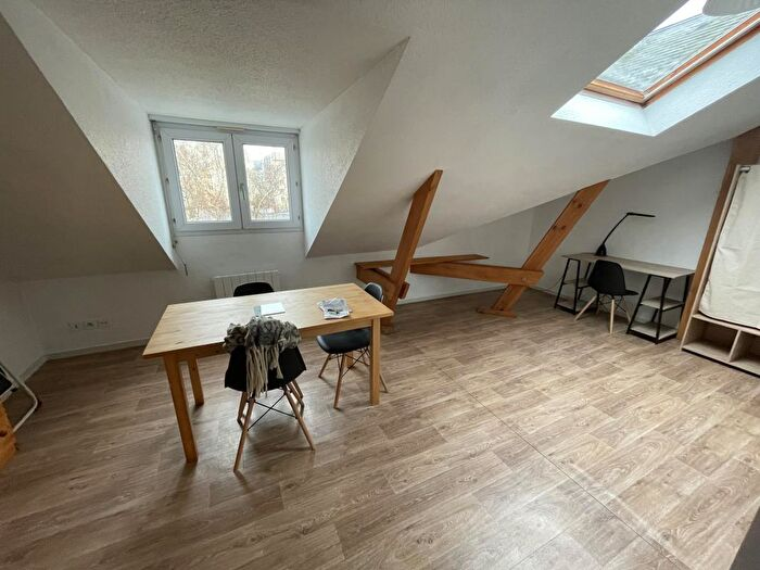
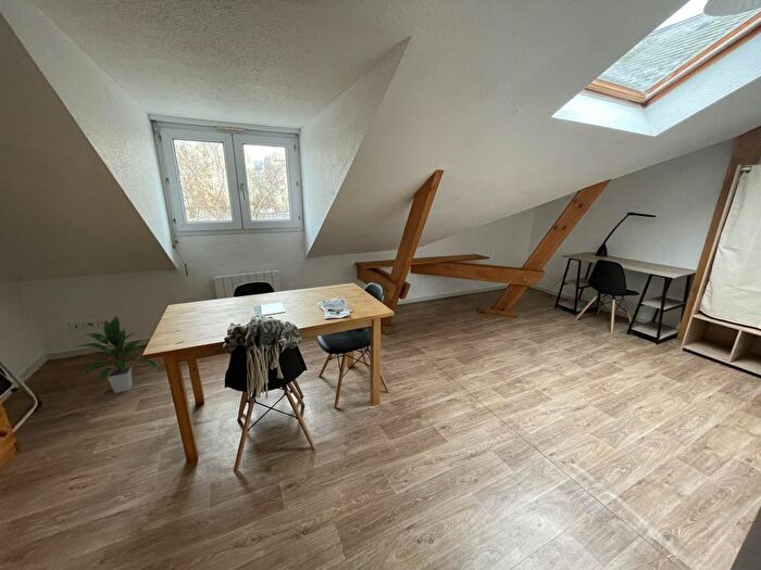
+ indoor plant (117, 356)
